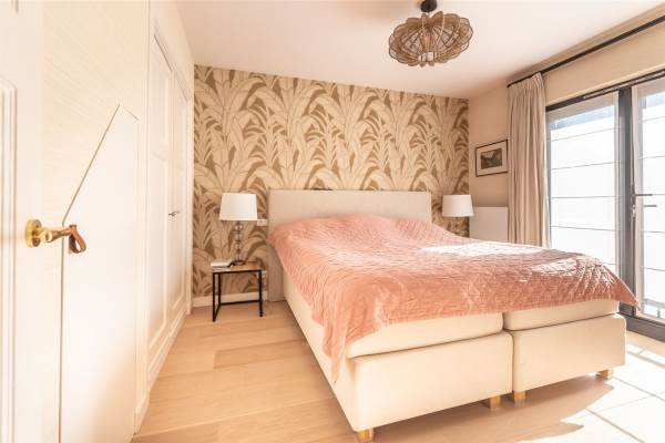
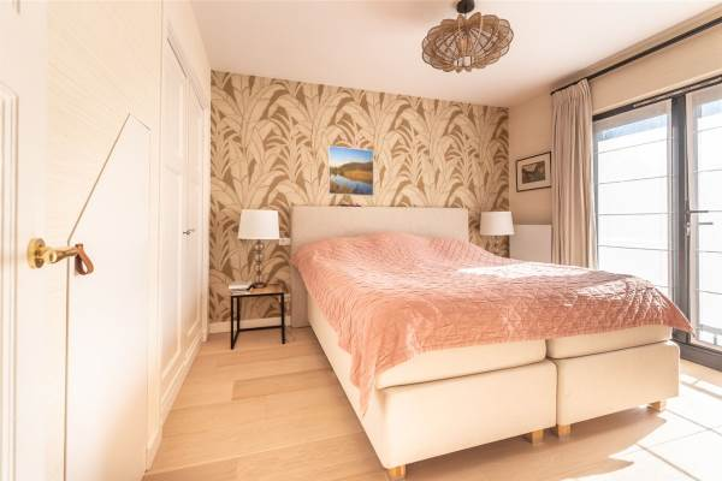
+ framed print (351, 171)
